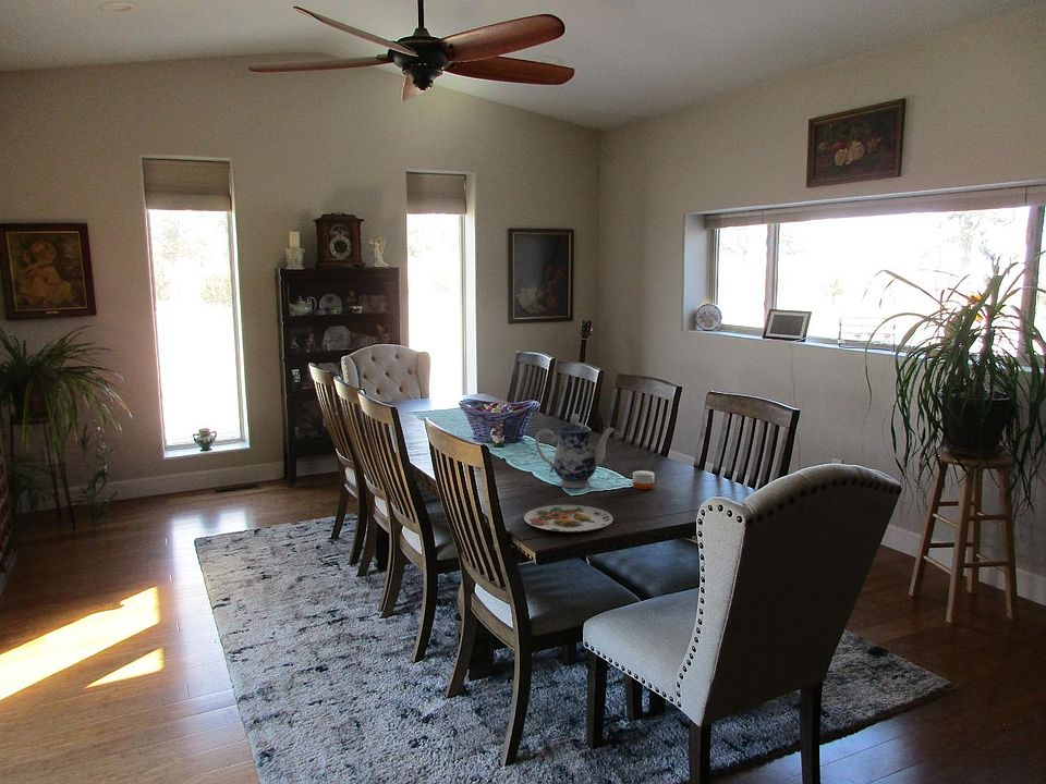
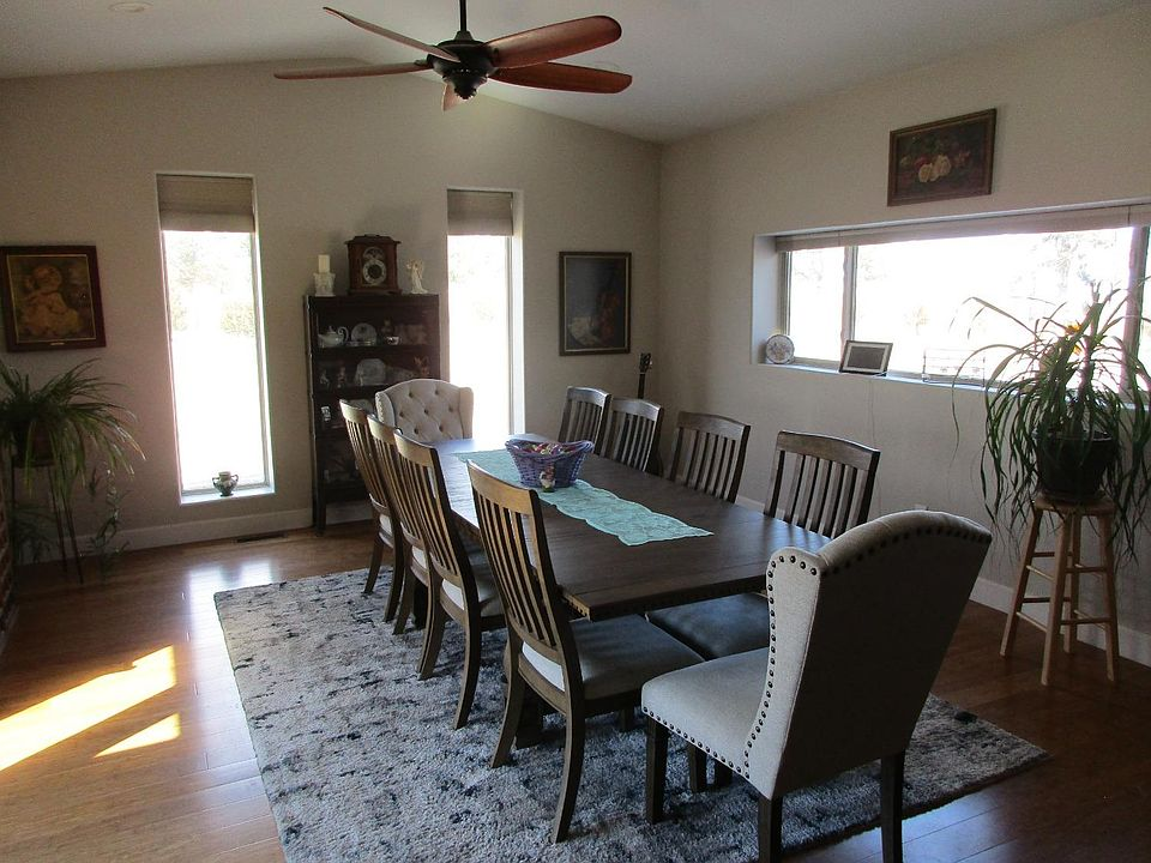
- teapot (574, 449)
- candle (643, 471)
- plate (568, 518)
